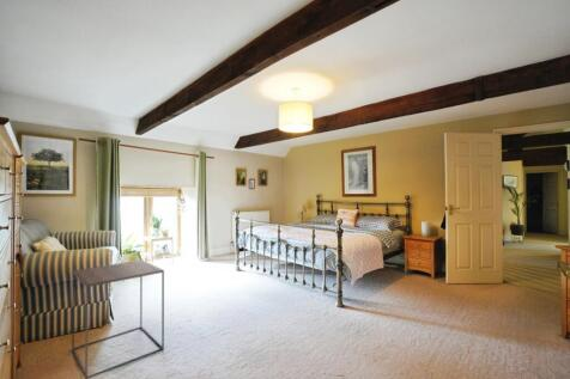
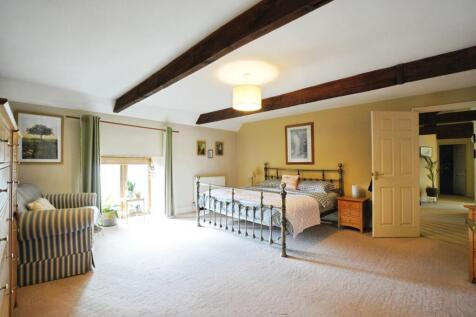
- side table (140, 310)
